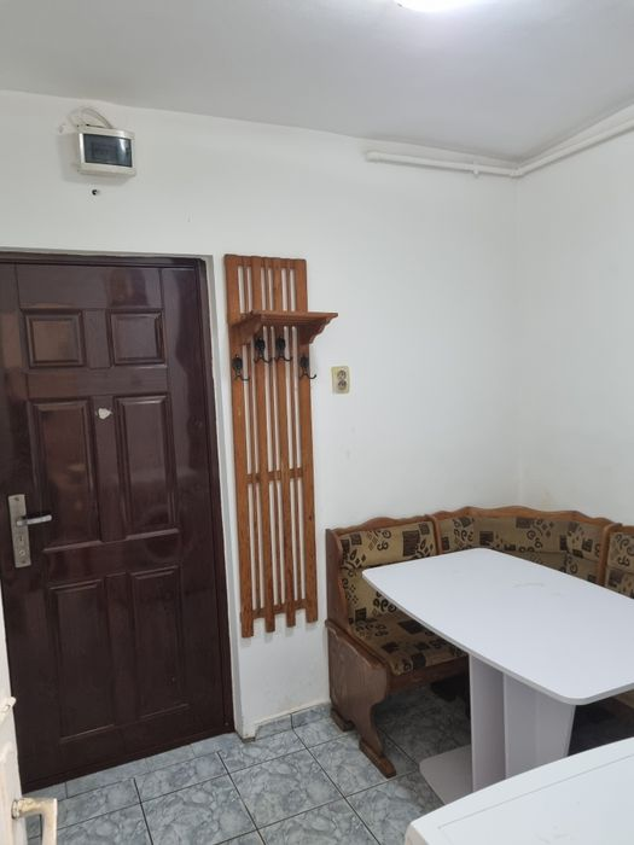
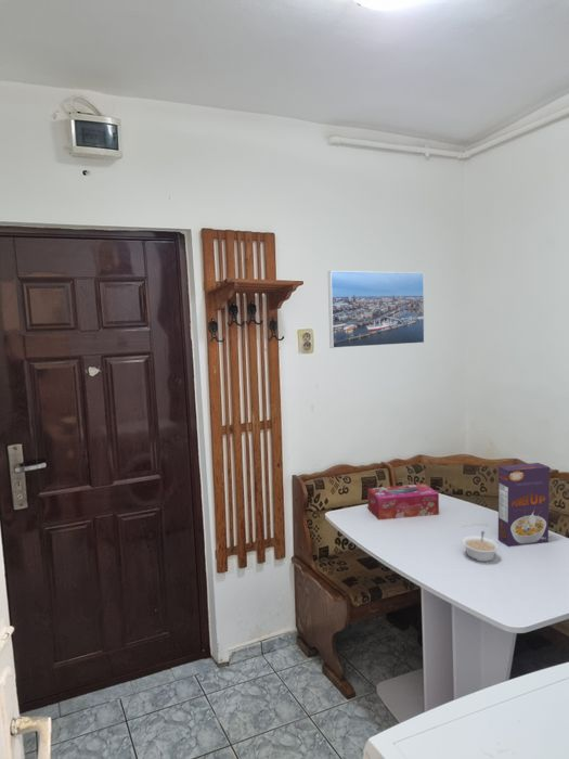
+ legume (479, 548)
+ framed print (378, 308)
+ cereal box (522, 503)
+ tissue box (402, 501)
